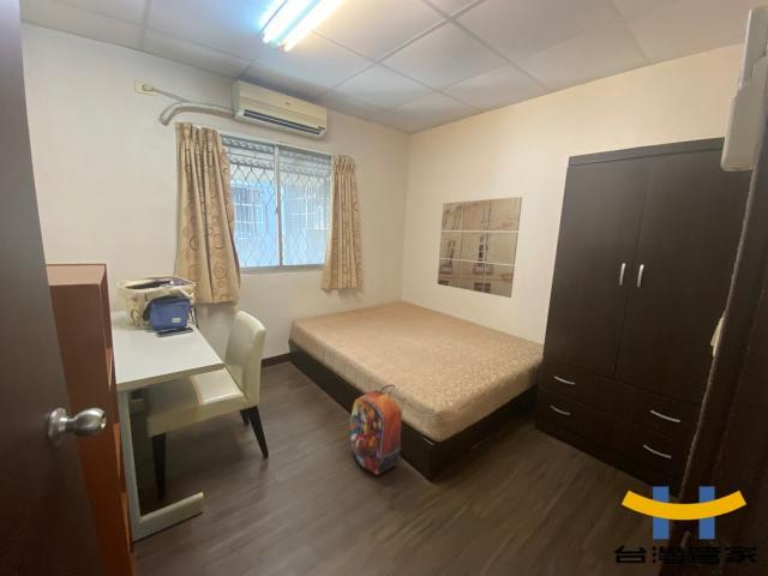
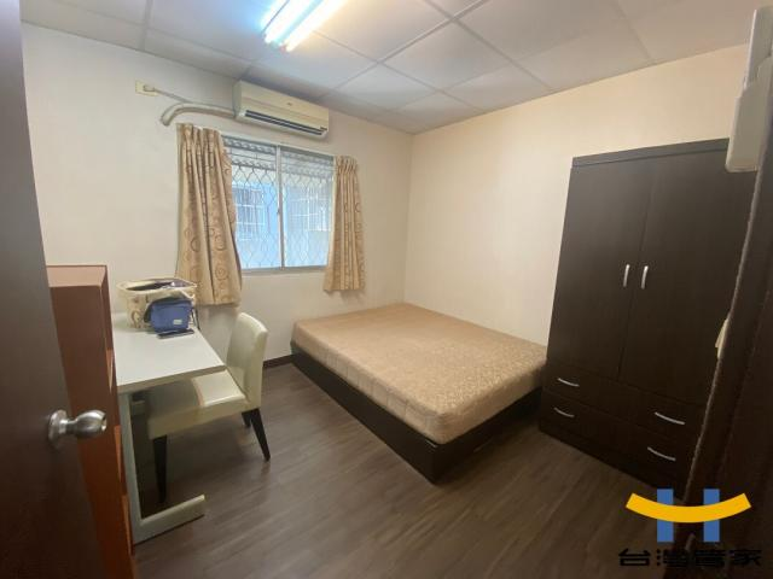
- wall art (474, 246)
- backpack (376, 425)
